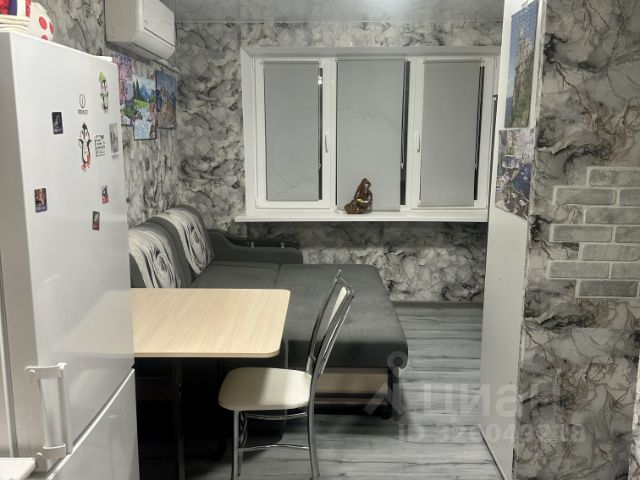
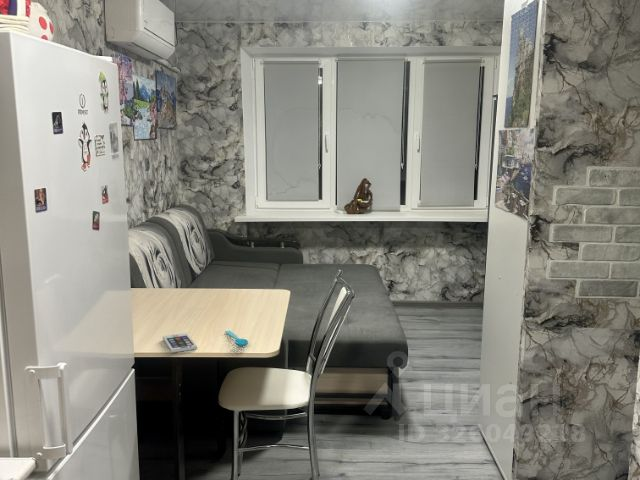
+ spoon (235, 337)
+ smartphone (179, 342)
